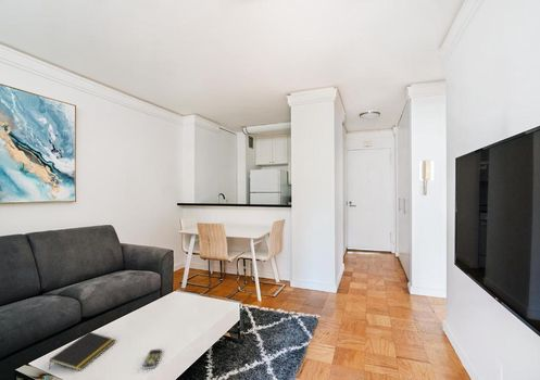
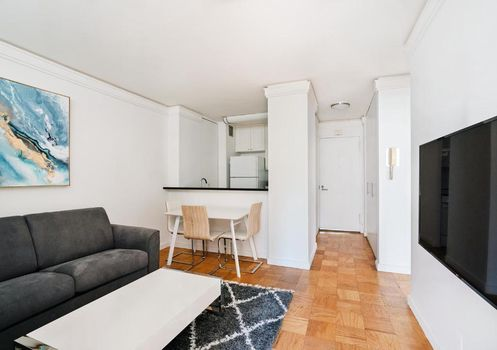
- remote control (152, 358)
- notepad (85, 350)
